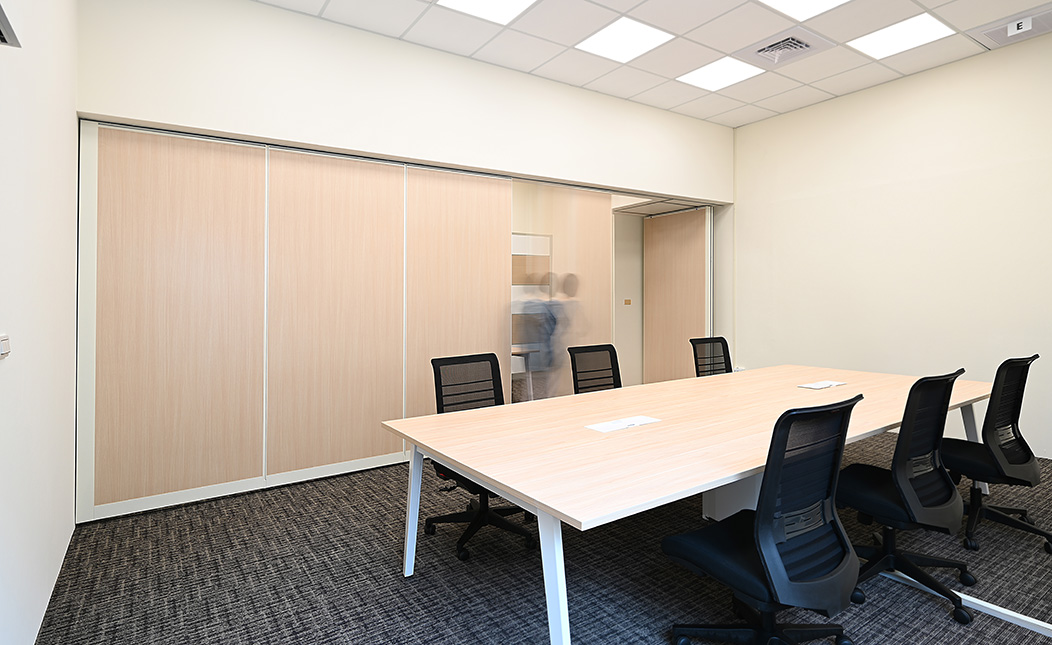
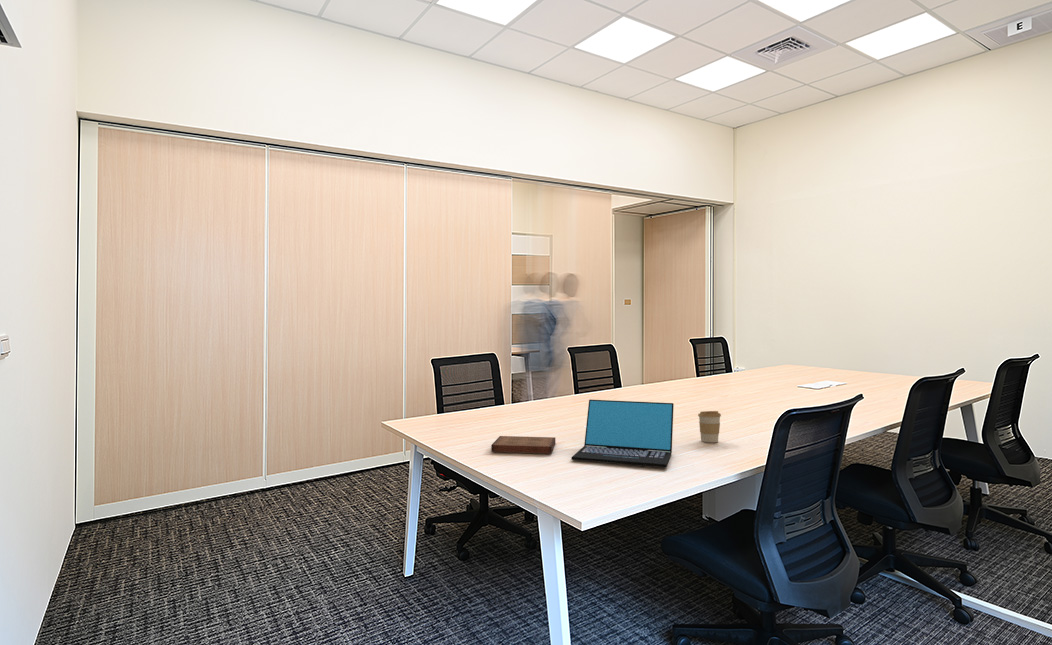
+ coffee cup (709, 425)
+ book (524, 444)
+ laptop (624, 430)
